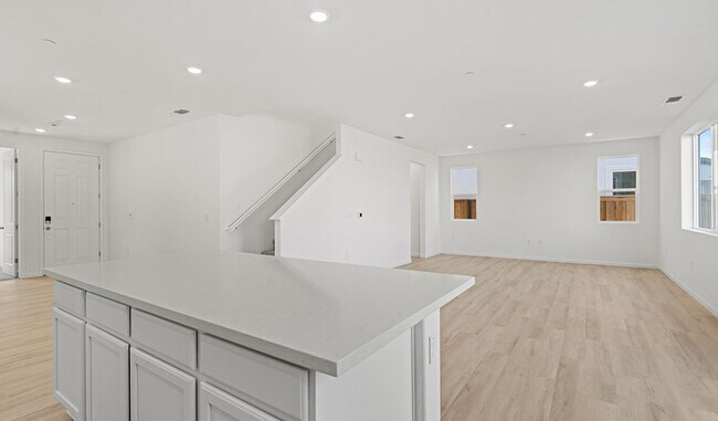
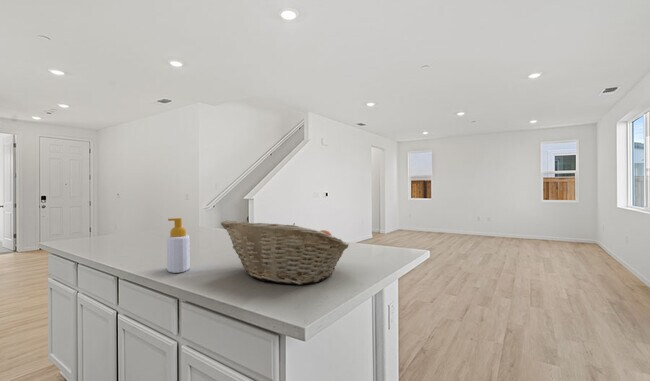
+ soap bottle (178, 243)
+ fruit basket (284, 245)
